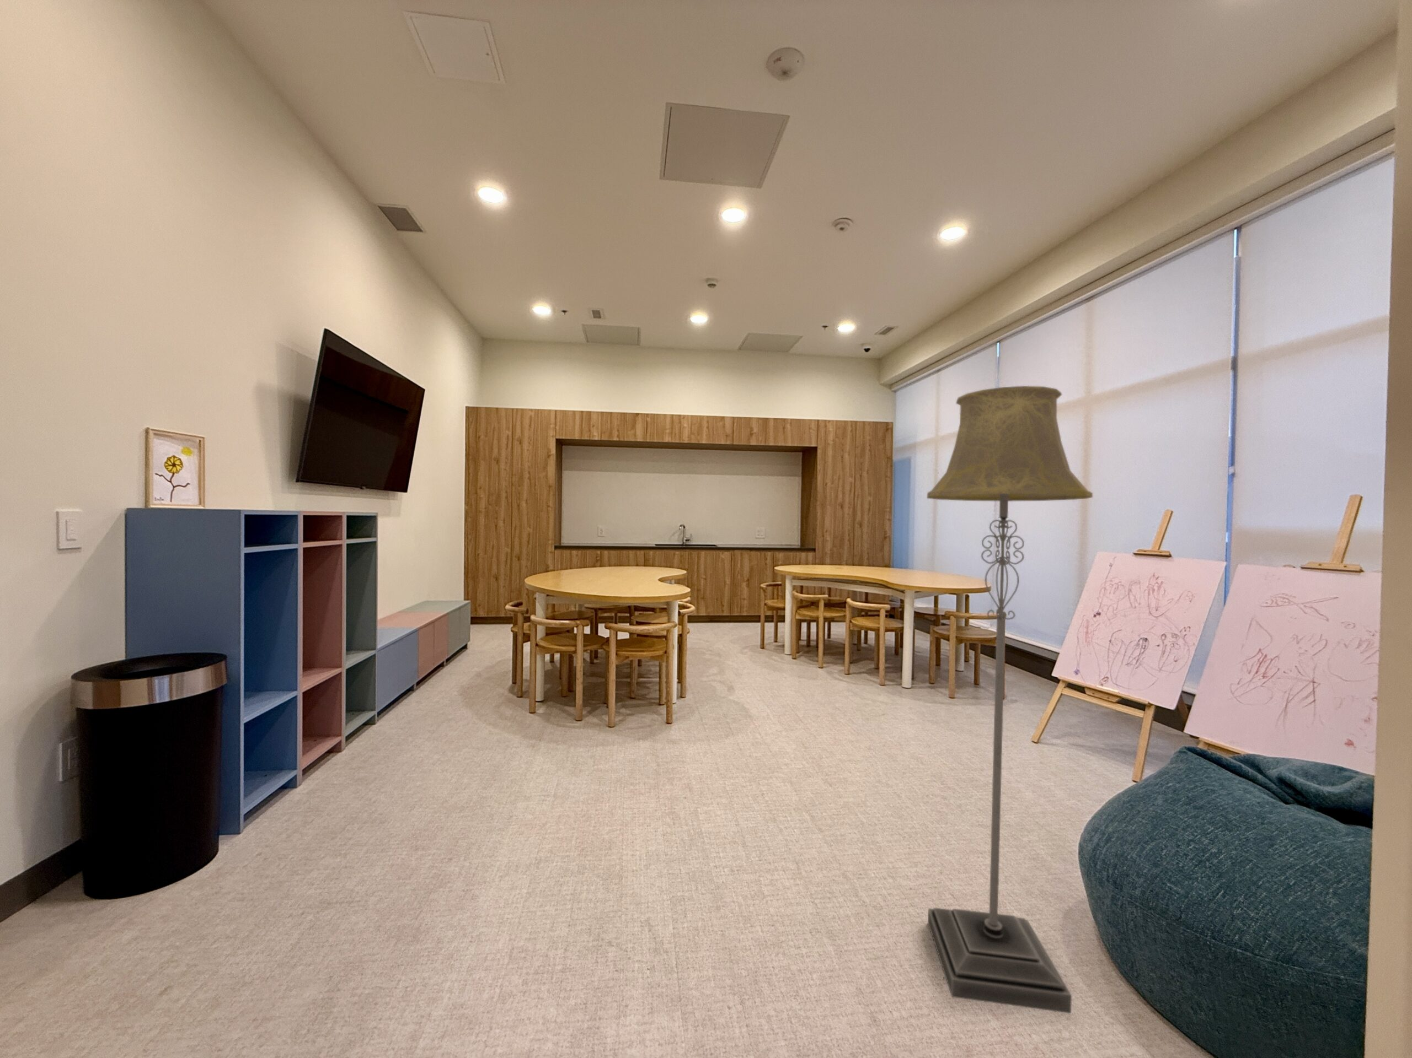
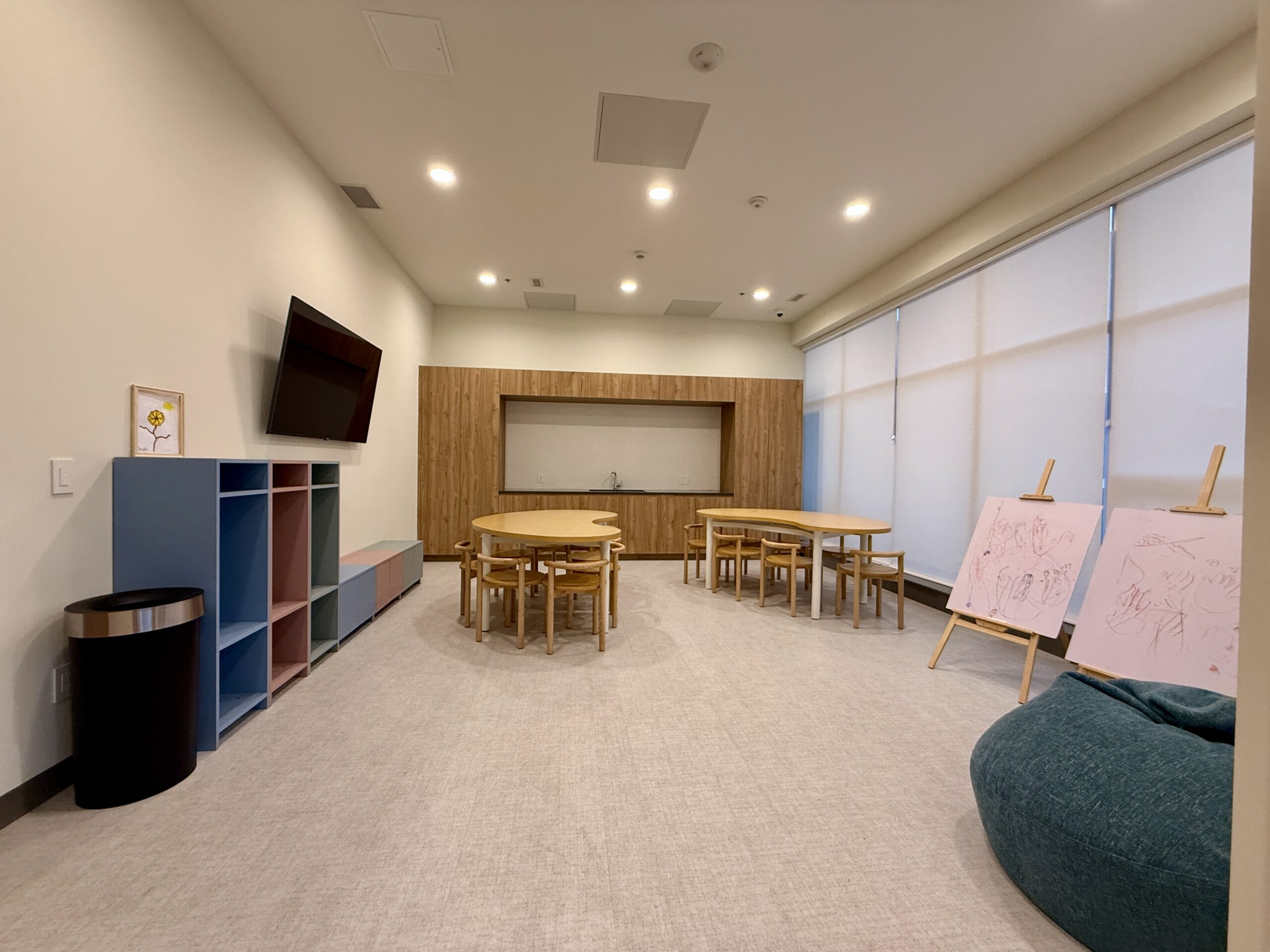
- floor lamp (1000, 681)
